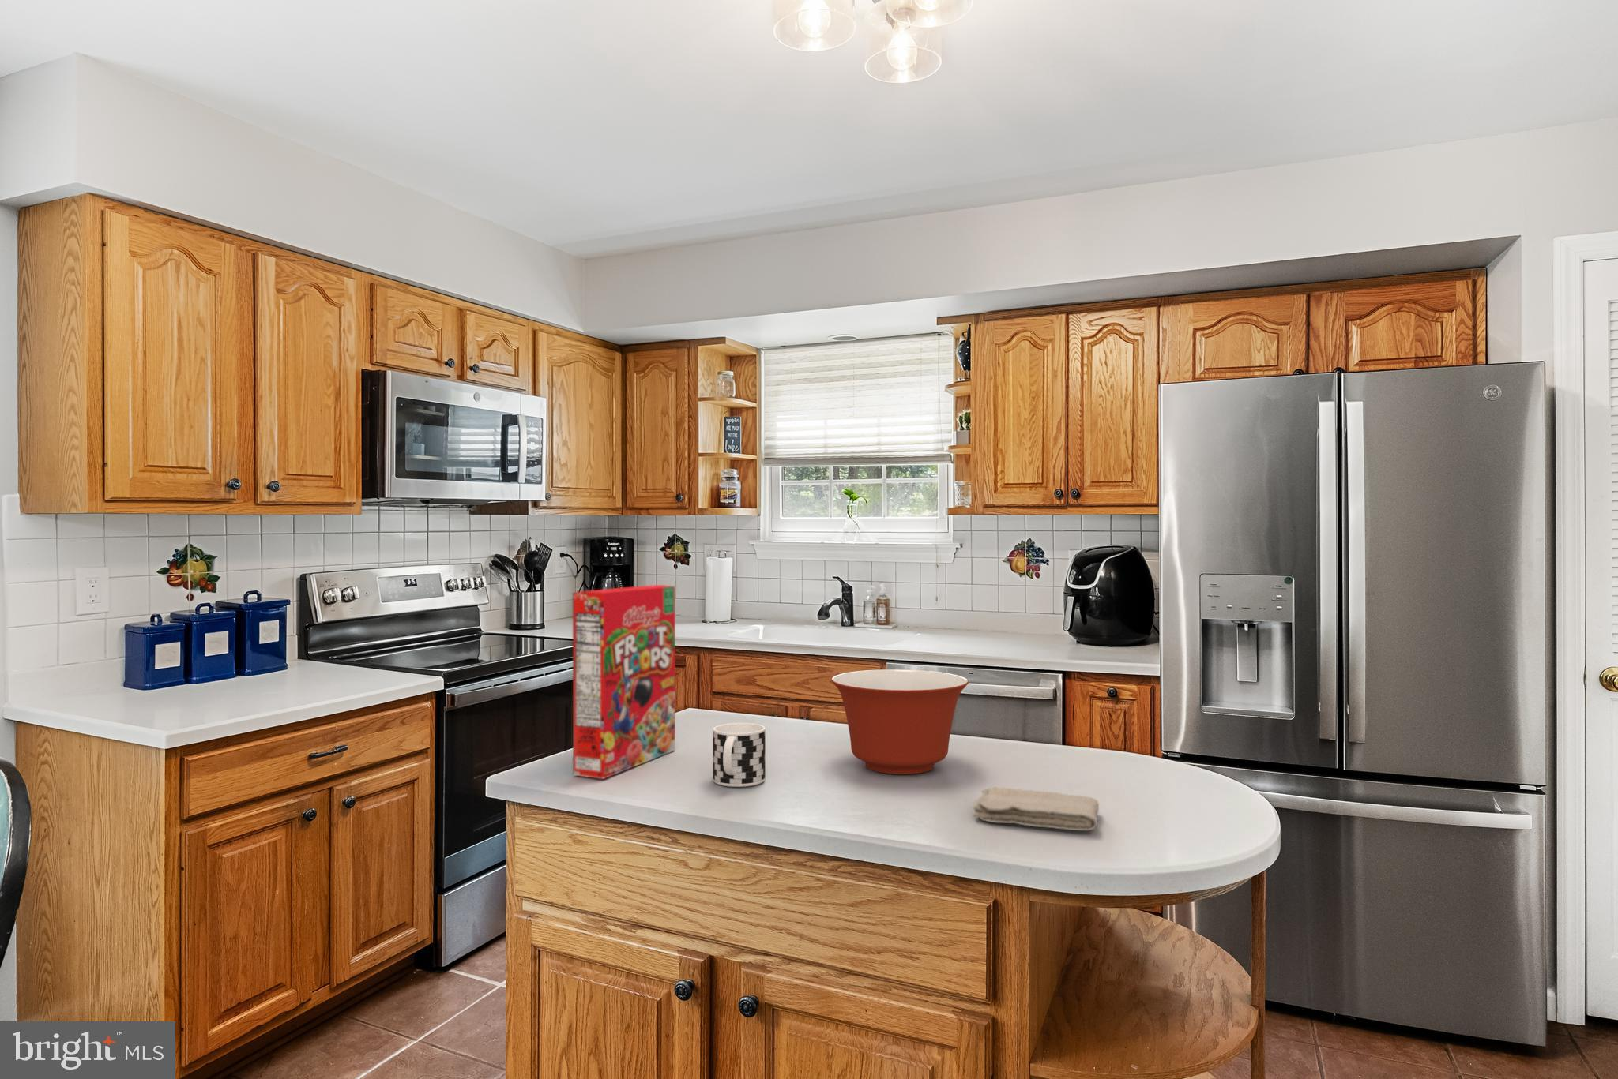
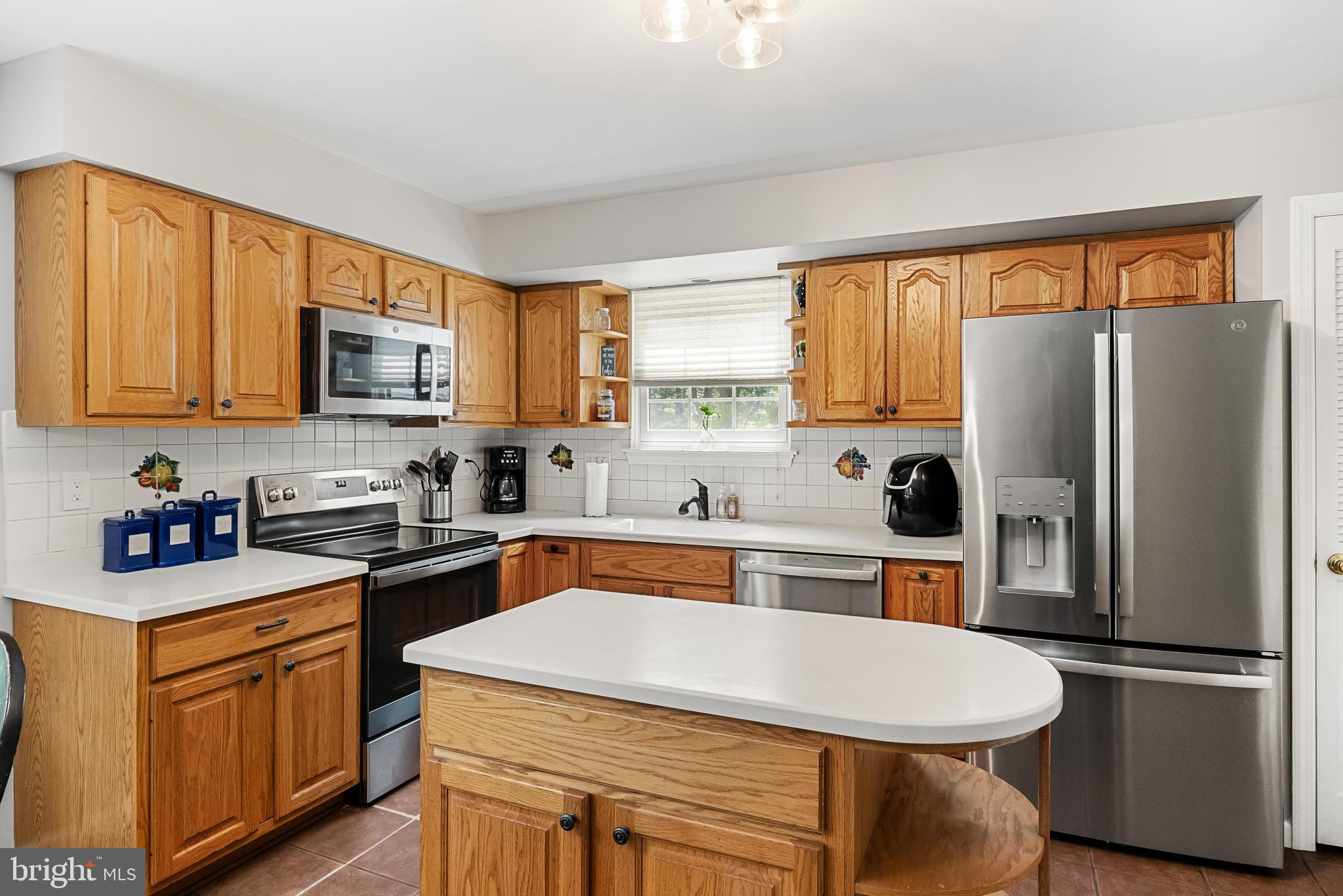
- cup (736, 756)
- mixing bowl (899, 723)
- washcloth (1036, 807)
- cereal box (626, 674)
